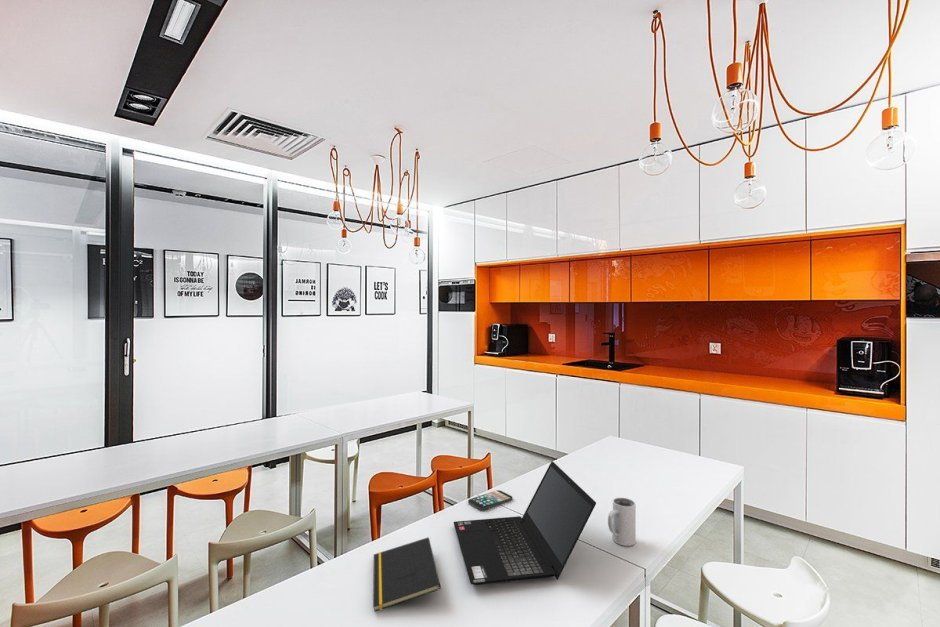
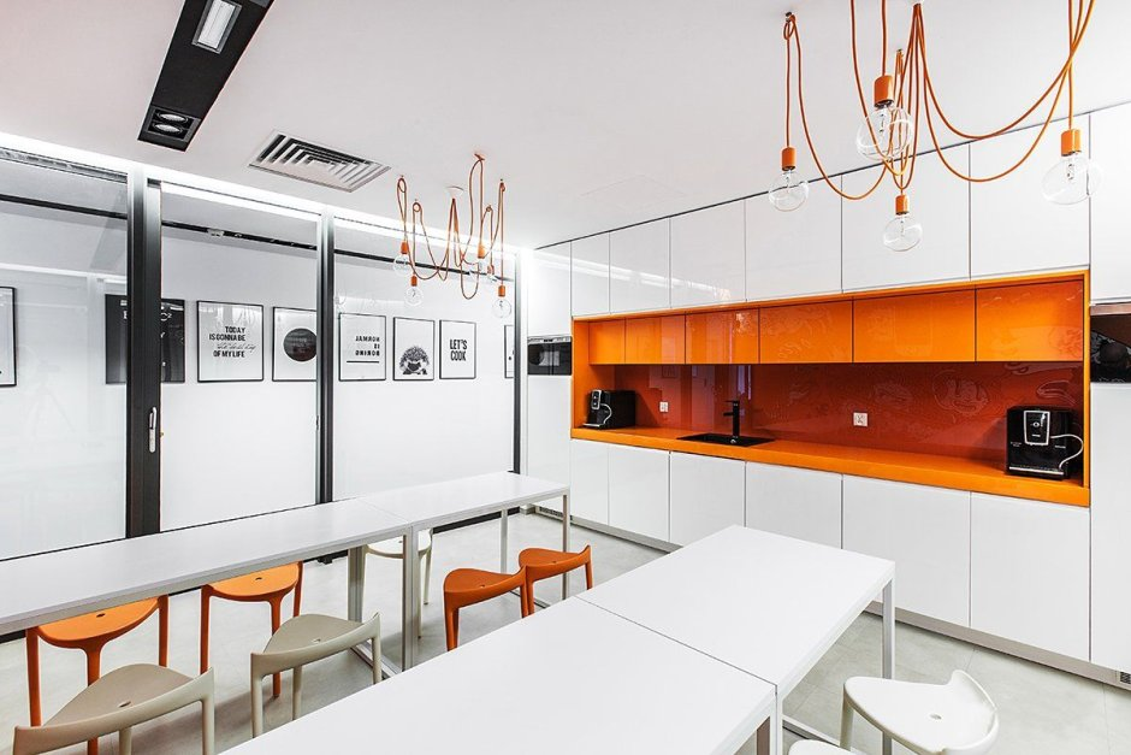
- laptop computer (517, 516)
- notepad (404, 570)
- mug (620, 522)
- smartphone (490, 499)
